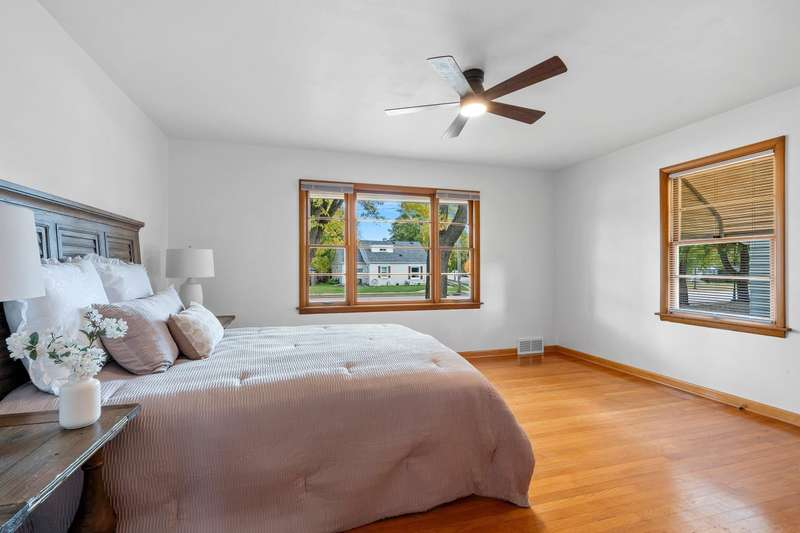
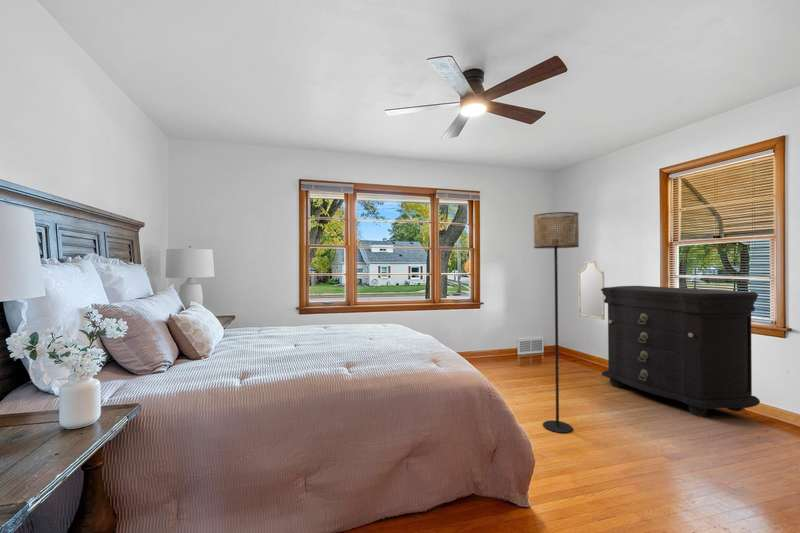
+ home mirror (590, 289)
+ dresser (665, 343)
+ floor lamp (556, 321)
